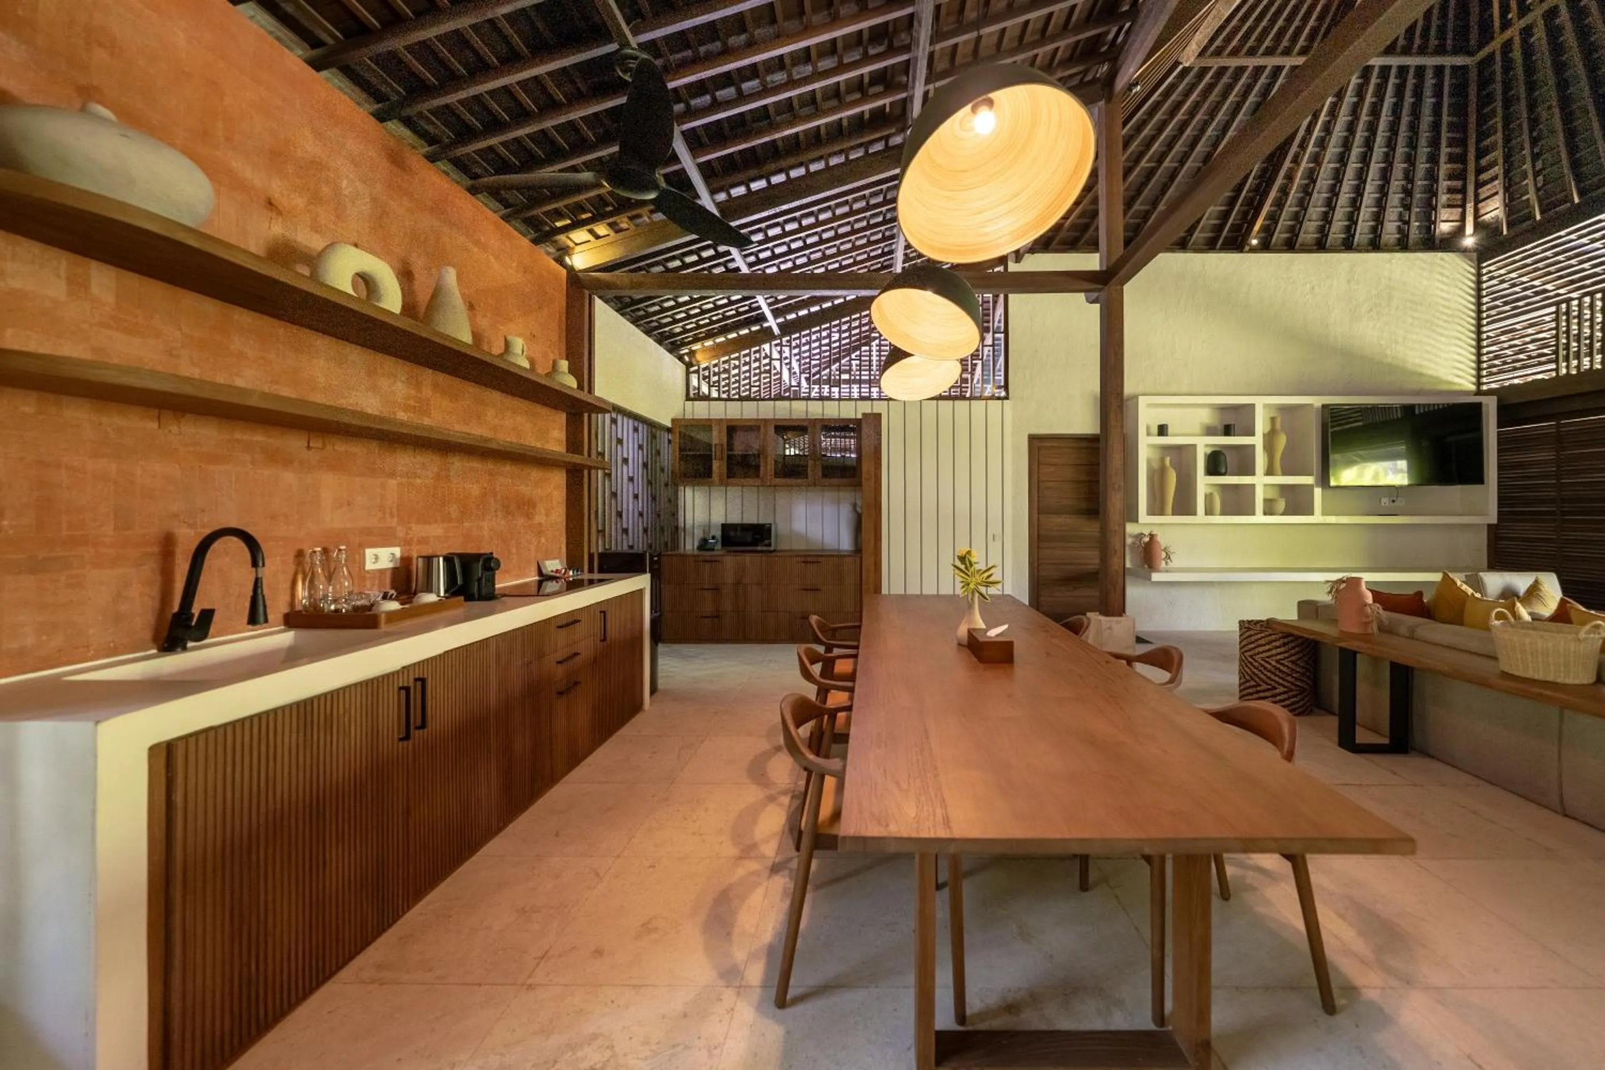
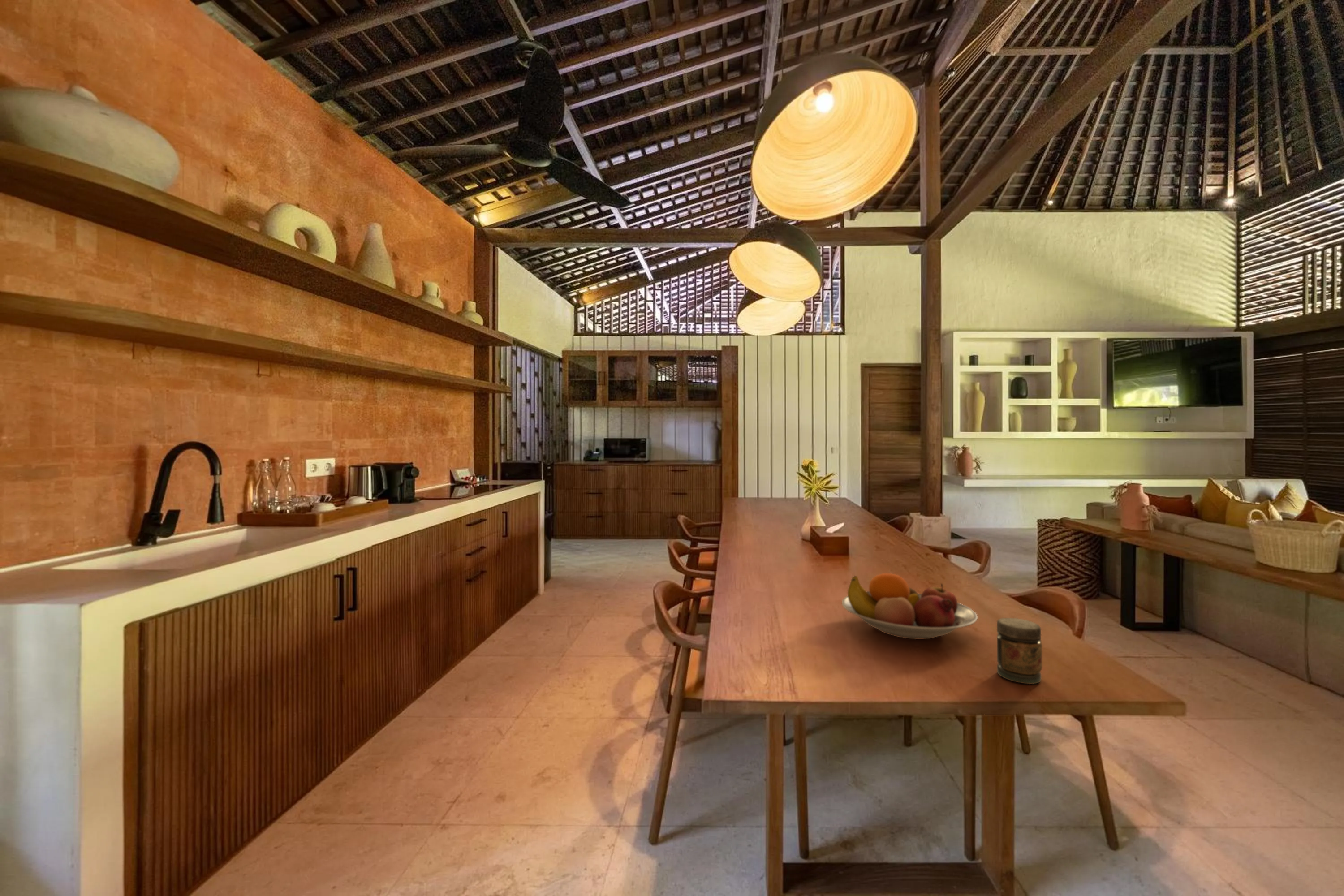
+ fruit bowl (906, 602)
+ jar (1019, 650)
